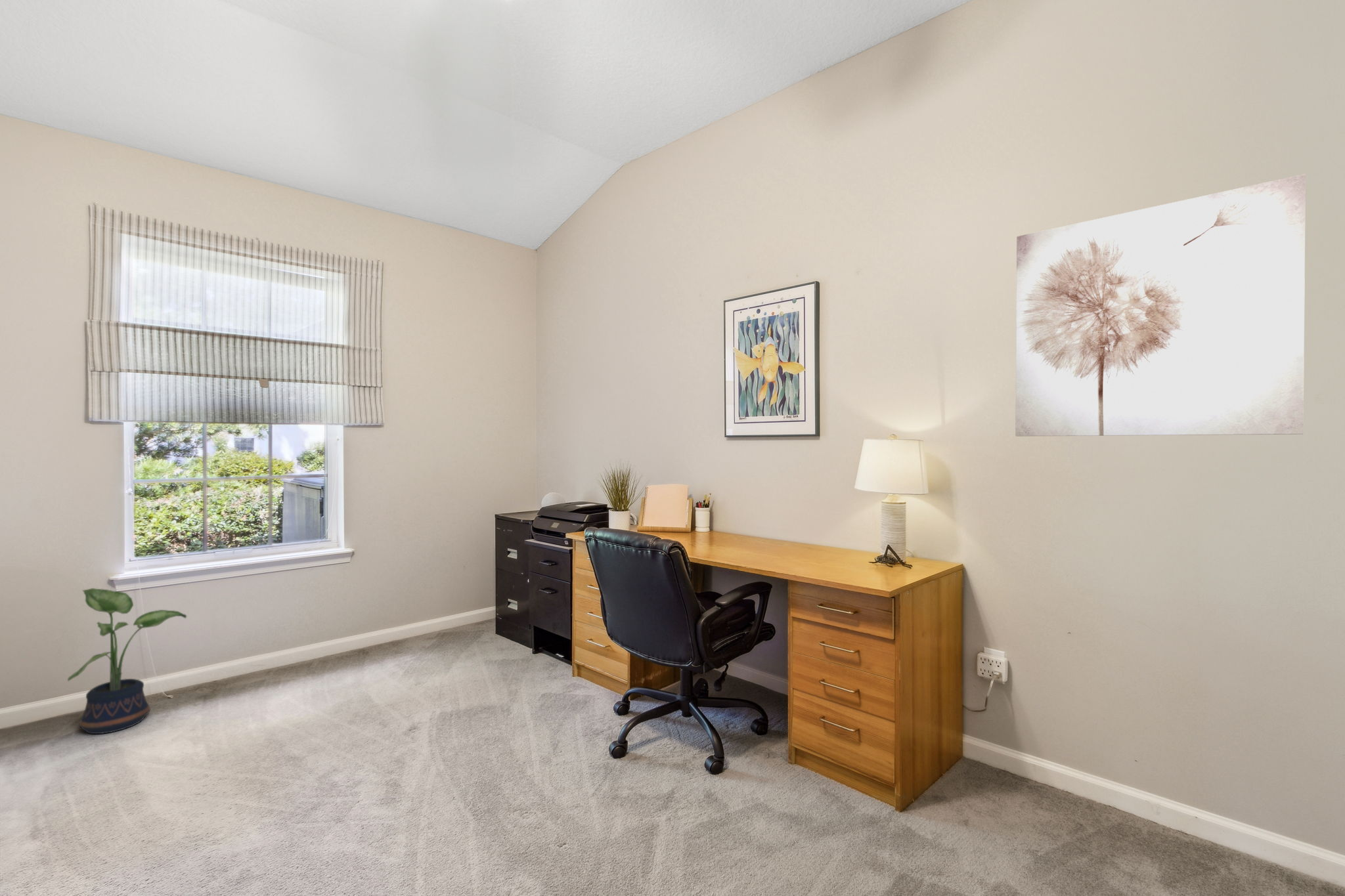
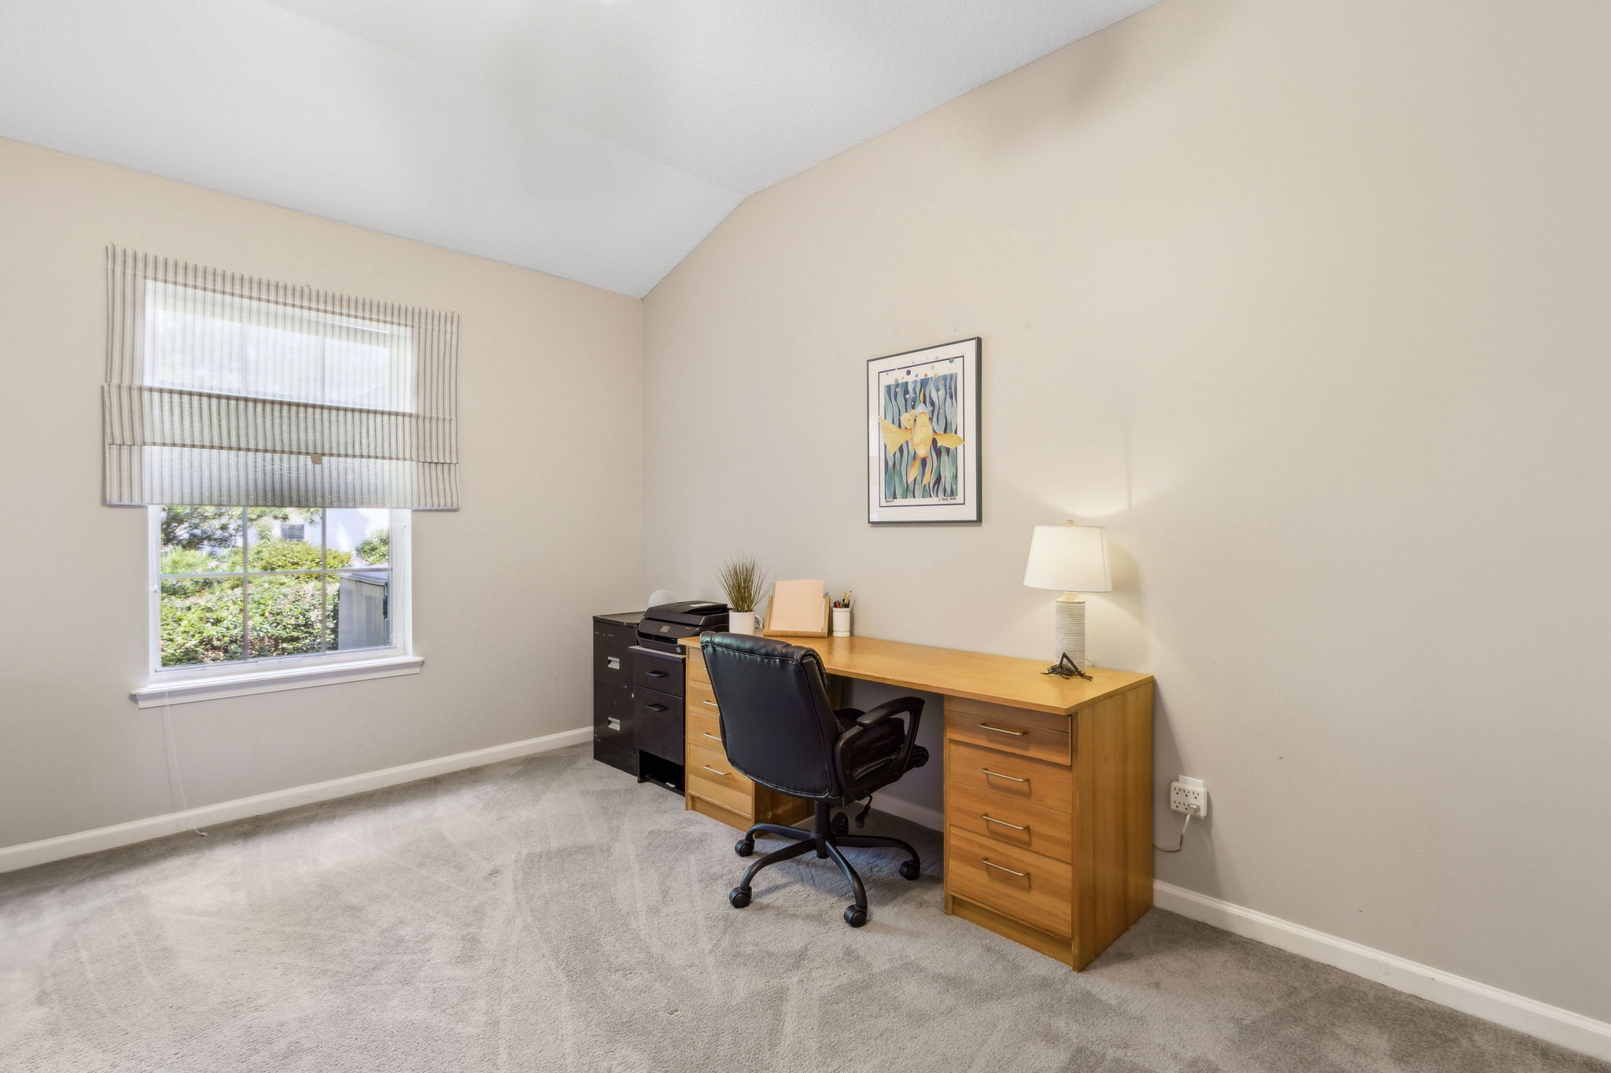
- potted plant (124, 654)
- wall art (1141, 322)
